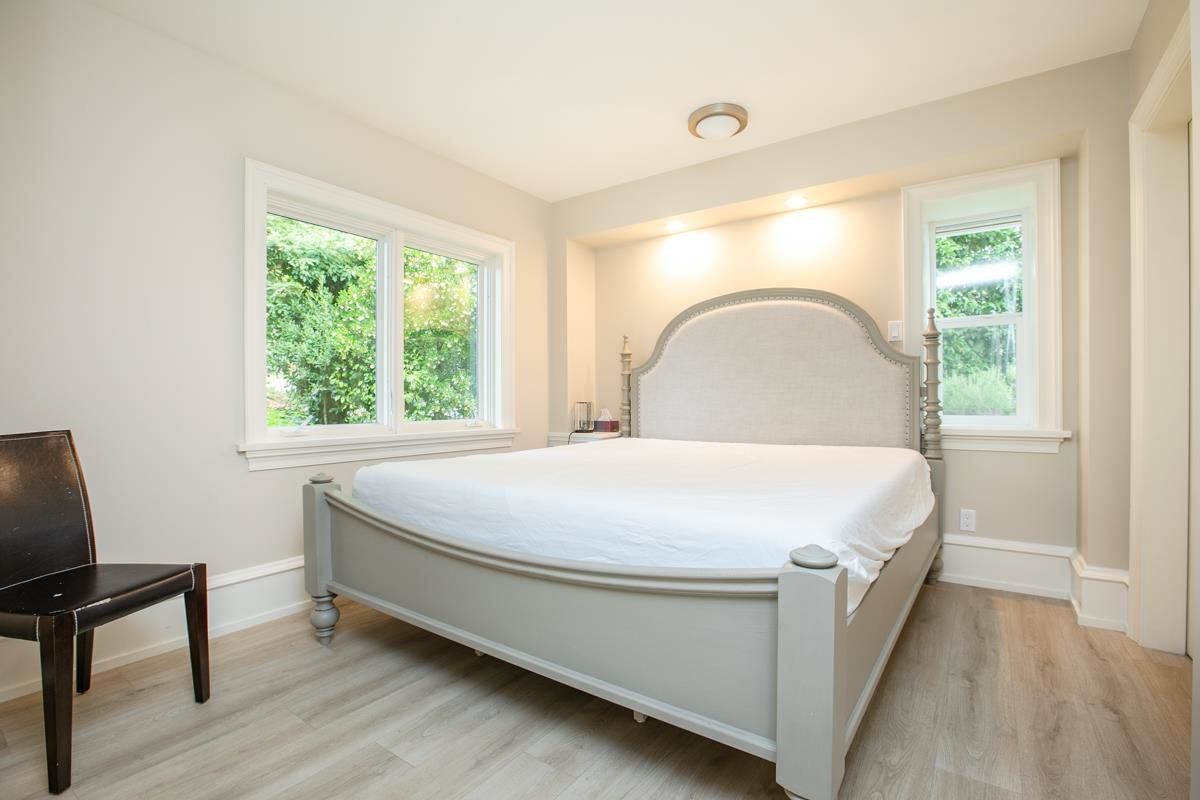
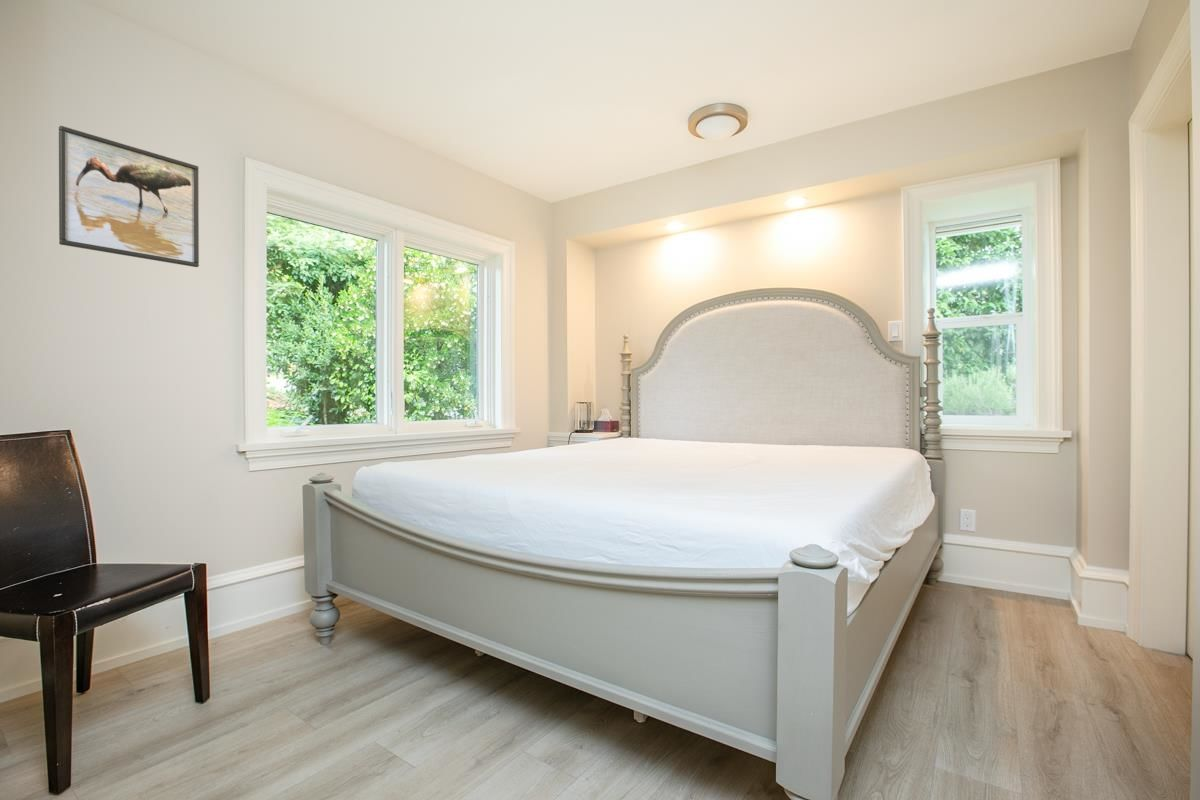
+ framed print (134, 202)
